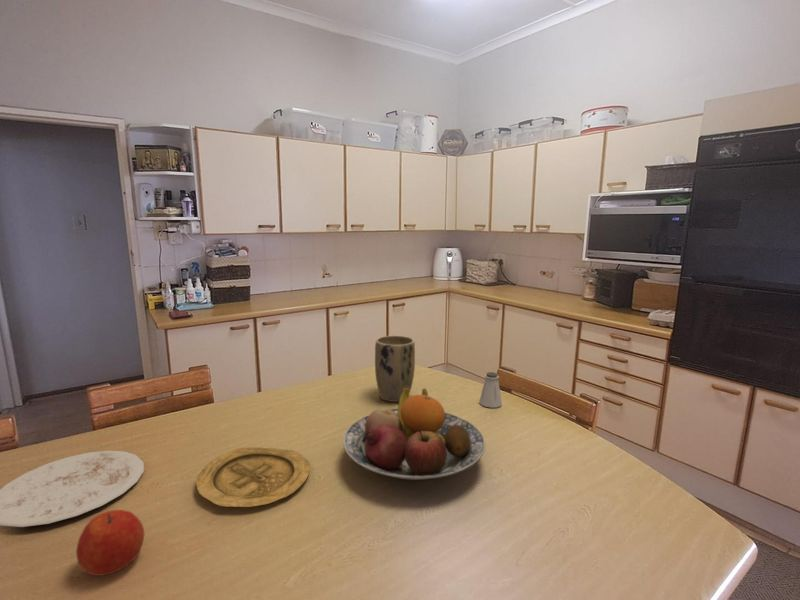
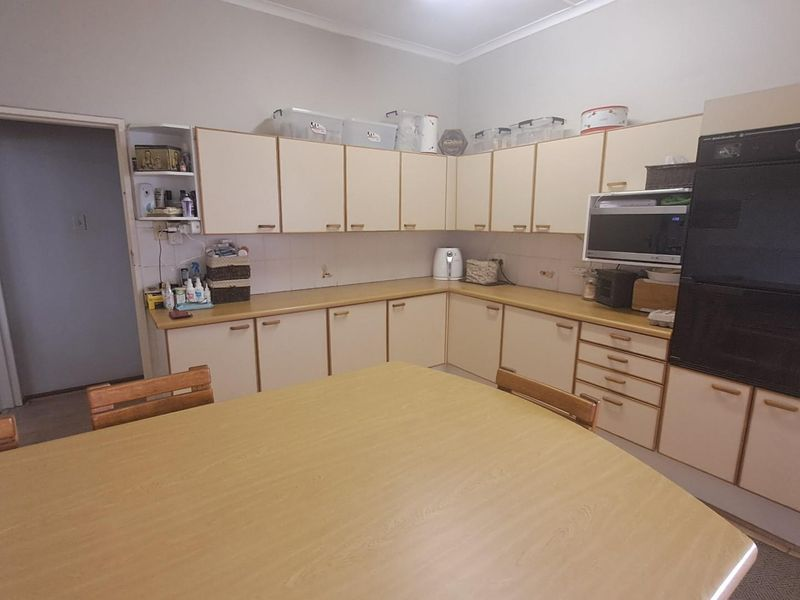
- plant pot (394, 368)
- apple (111, 537)
- plate (72, 484)
- saltshaker (491, 388)
- fruit bowl (413, 431)
- plate (255, 473)
